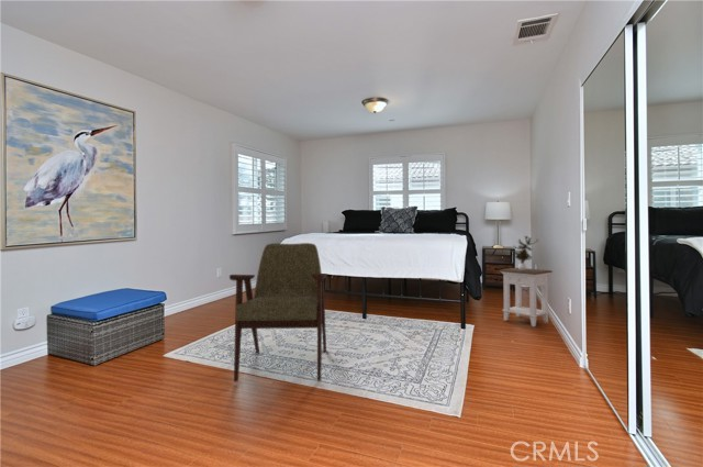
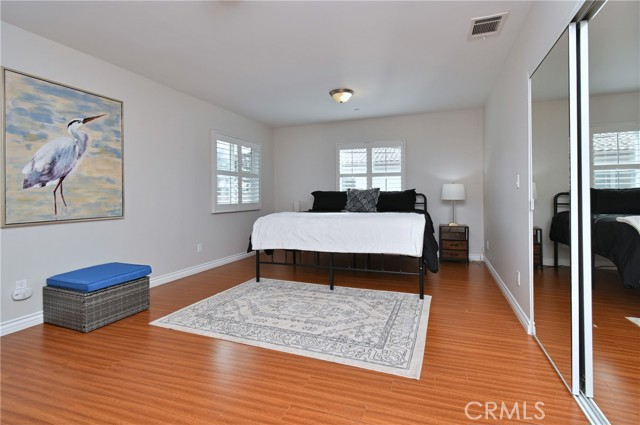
- potted plant (525, 252)
- armchair (284, 304)
- nightstand (521, 296)
